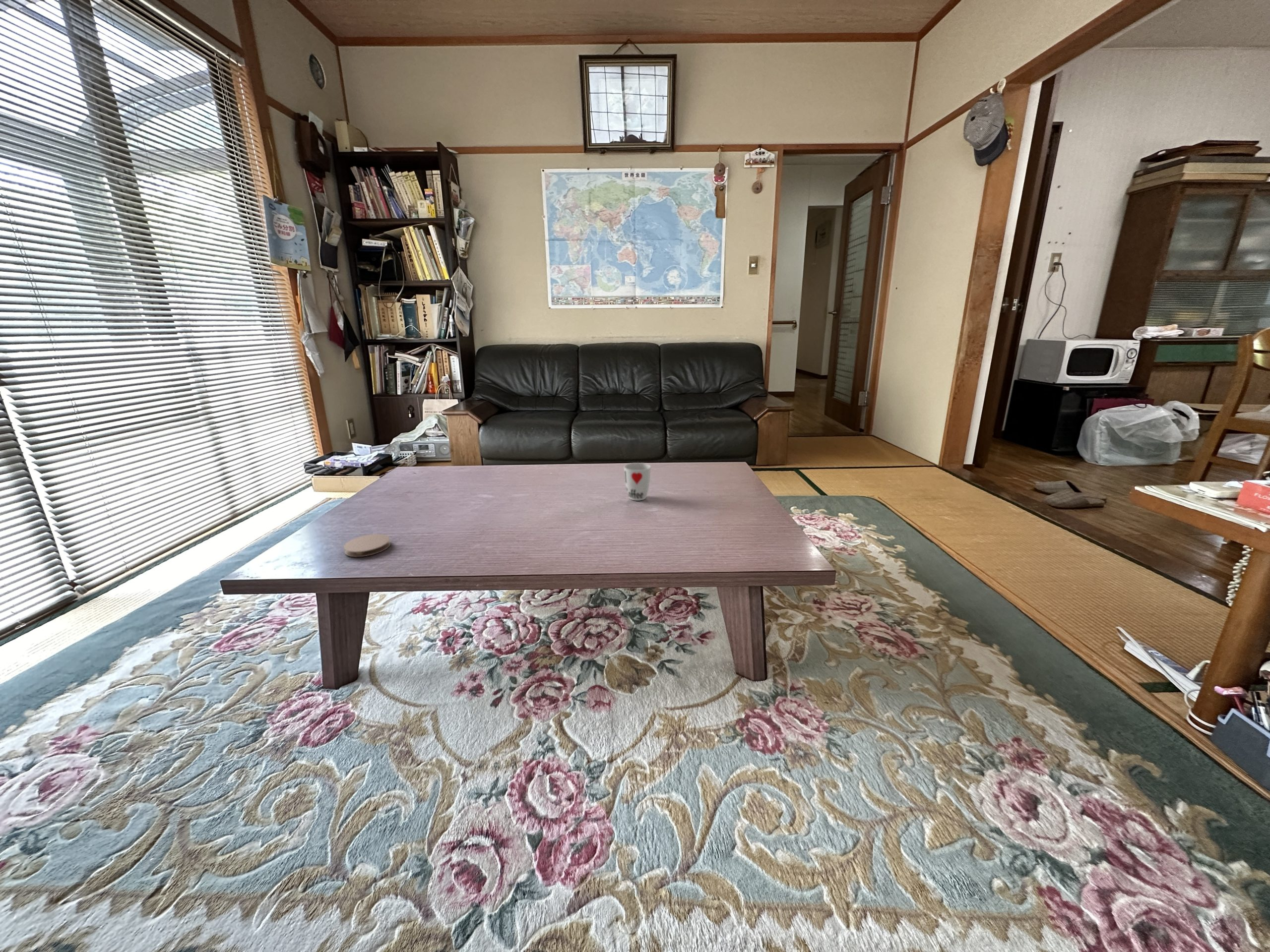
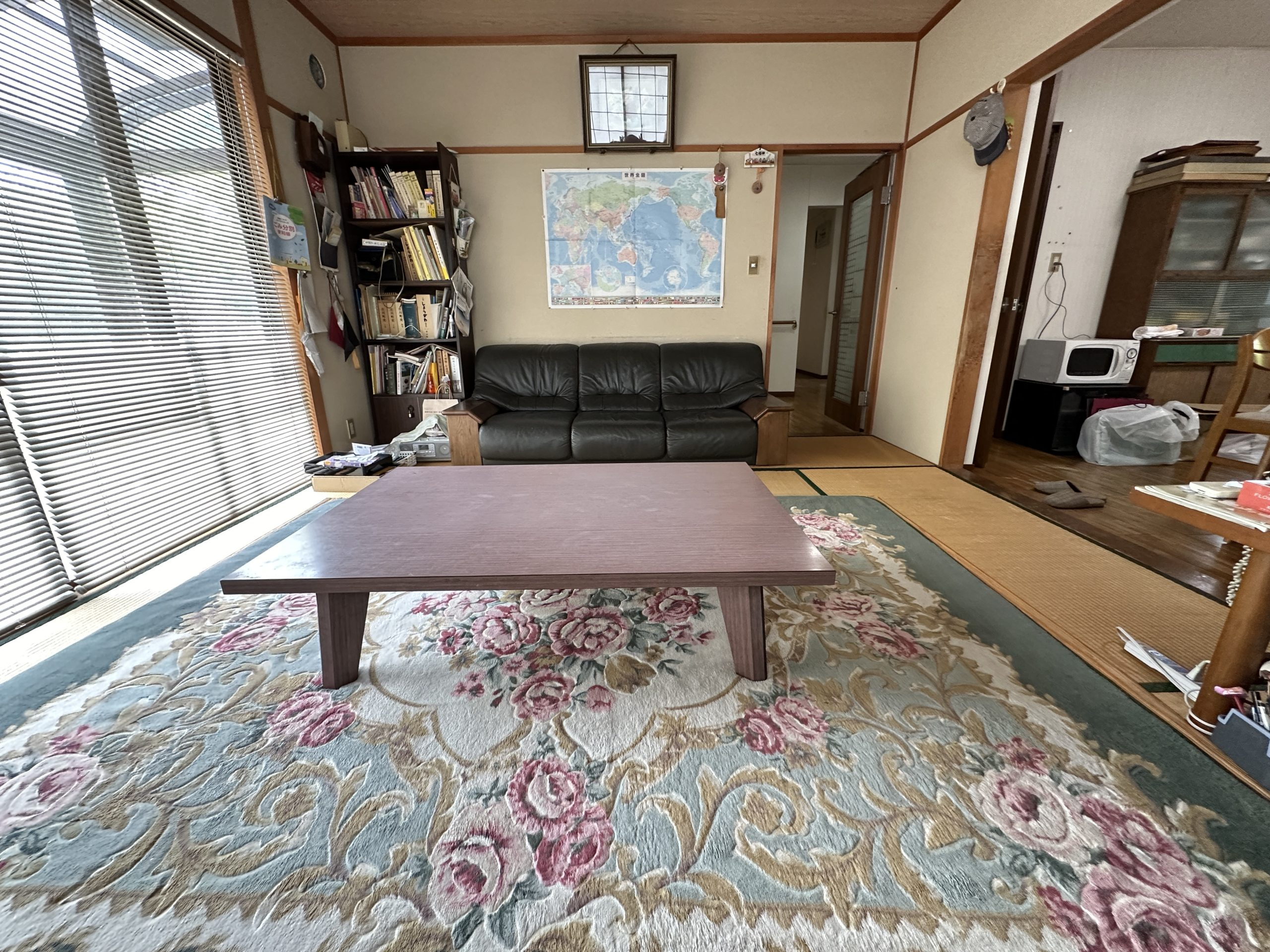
- cup (637, 482)
- coaster (367, 545)
